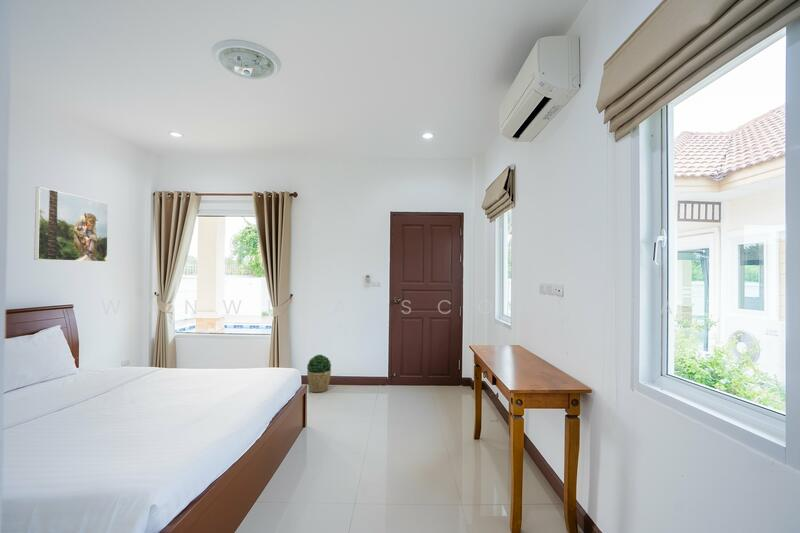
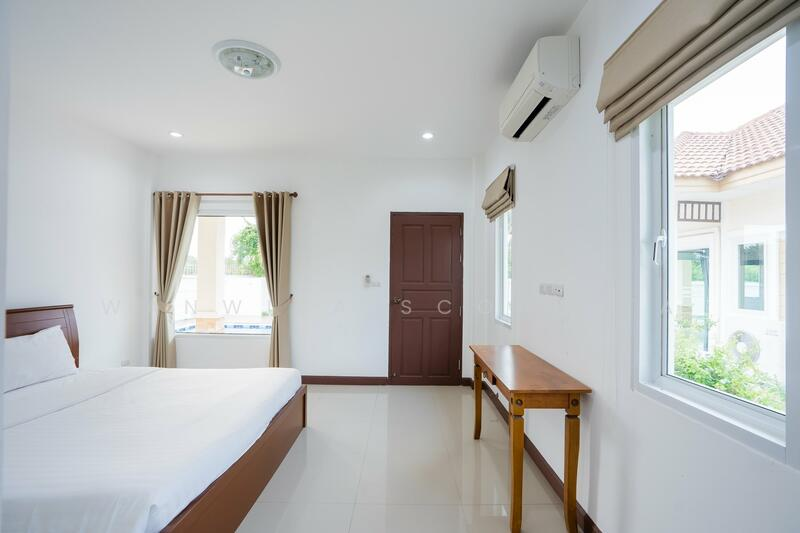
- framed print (75, 228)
- potted plant (319, 372)
